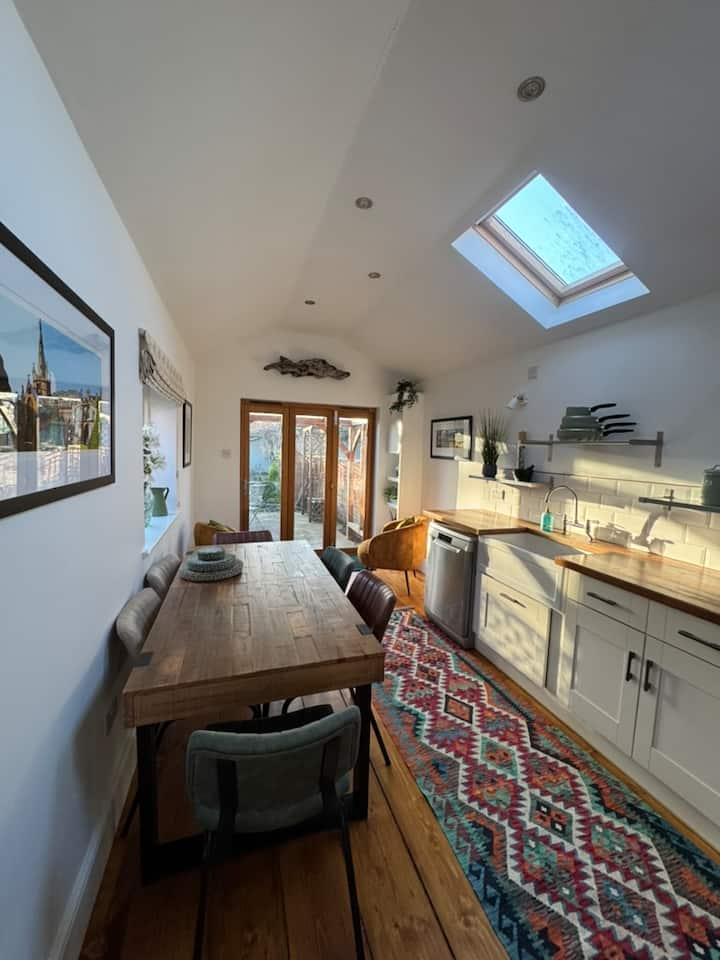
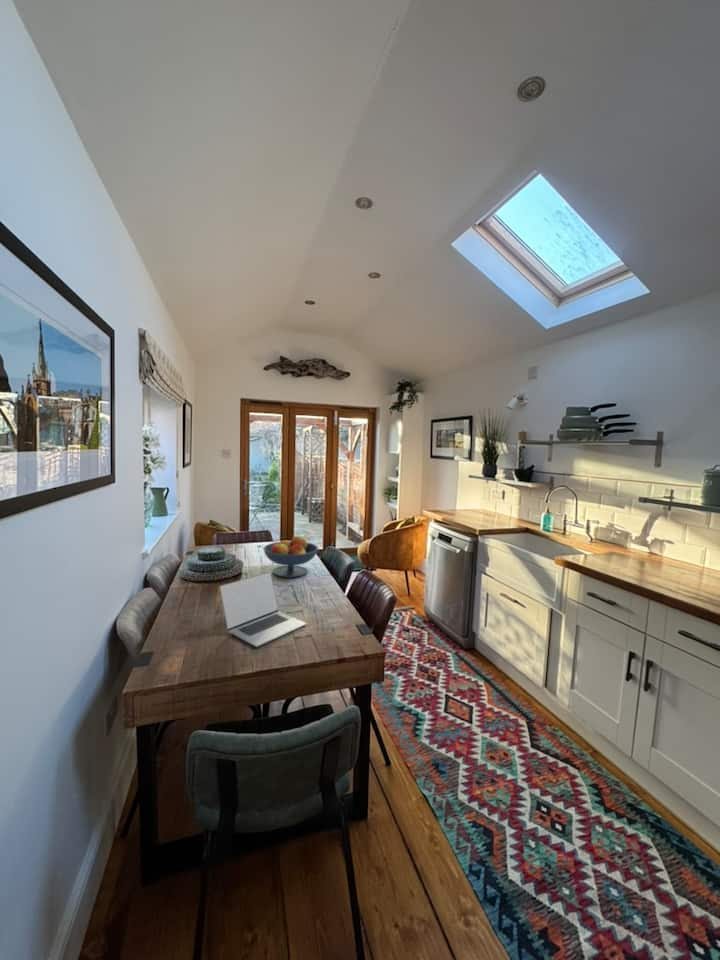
+ fruit bowl (290, 555)
+ laptop (263, 606)
